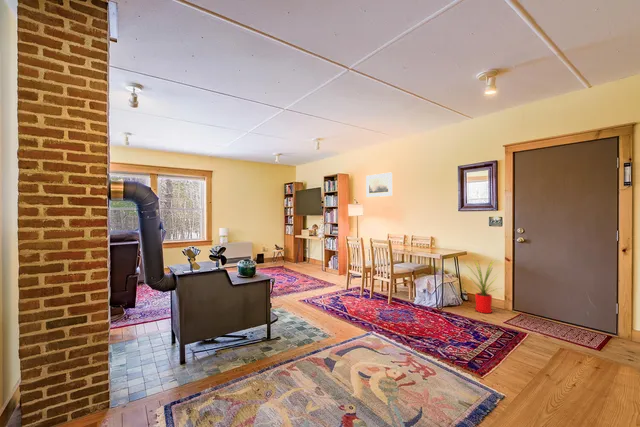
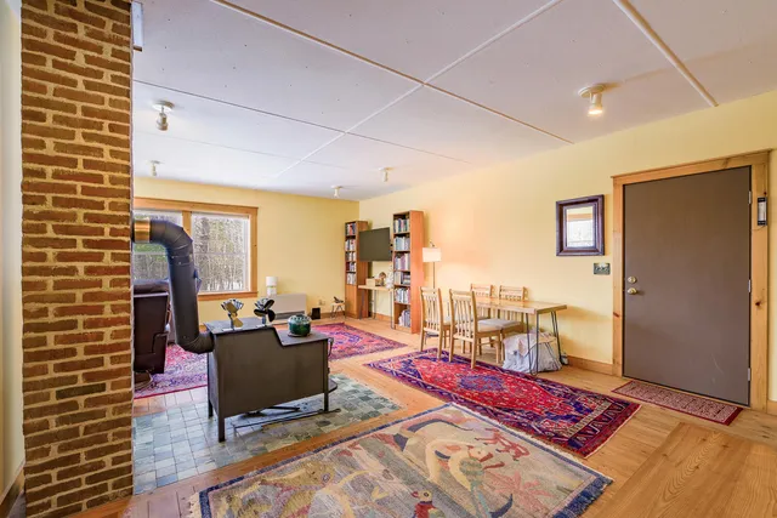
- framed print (378, 185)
- house plant (484, 284)
